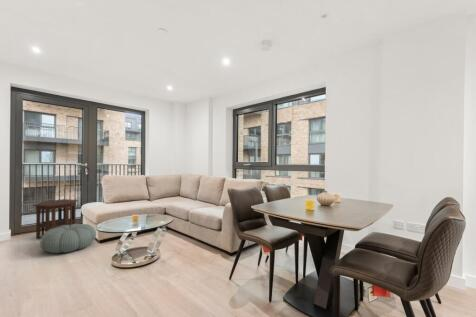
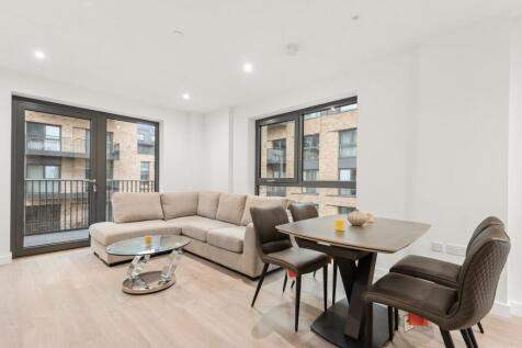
- pouf (69, 237)
- side table (57, 219)
